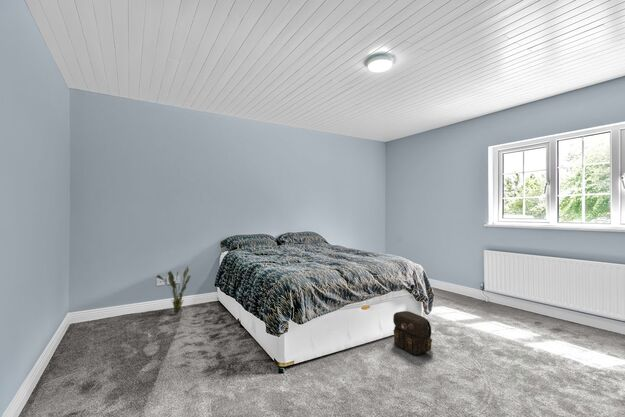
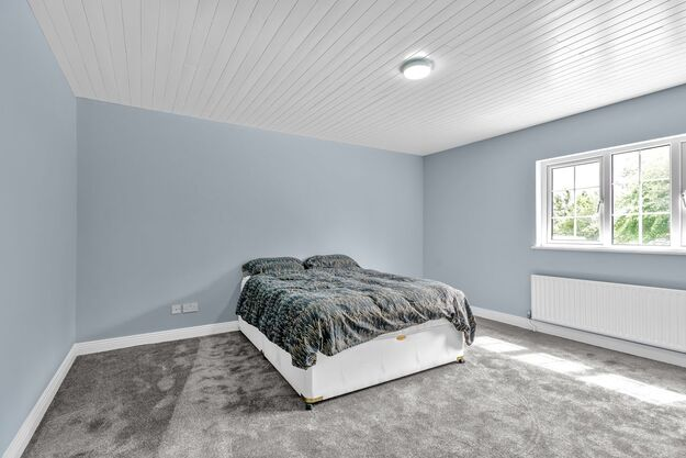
- backpack (412, 331)
- decorative plant (174, 290)
